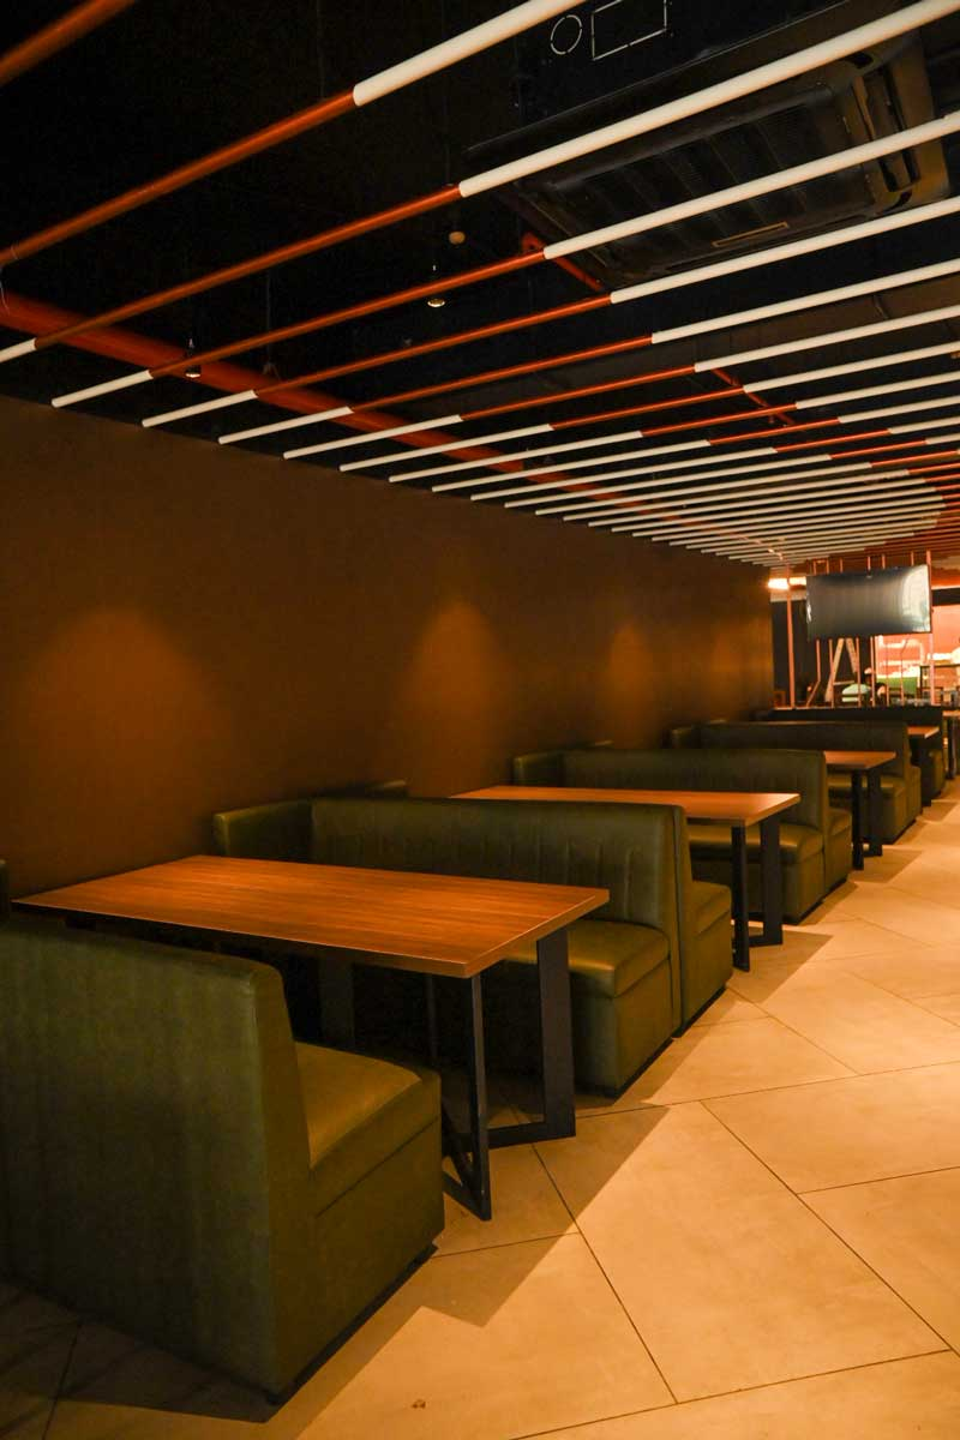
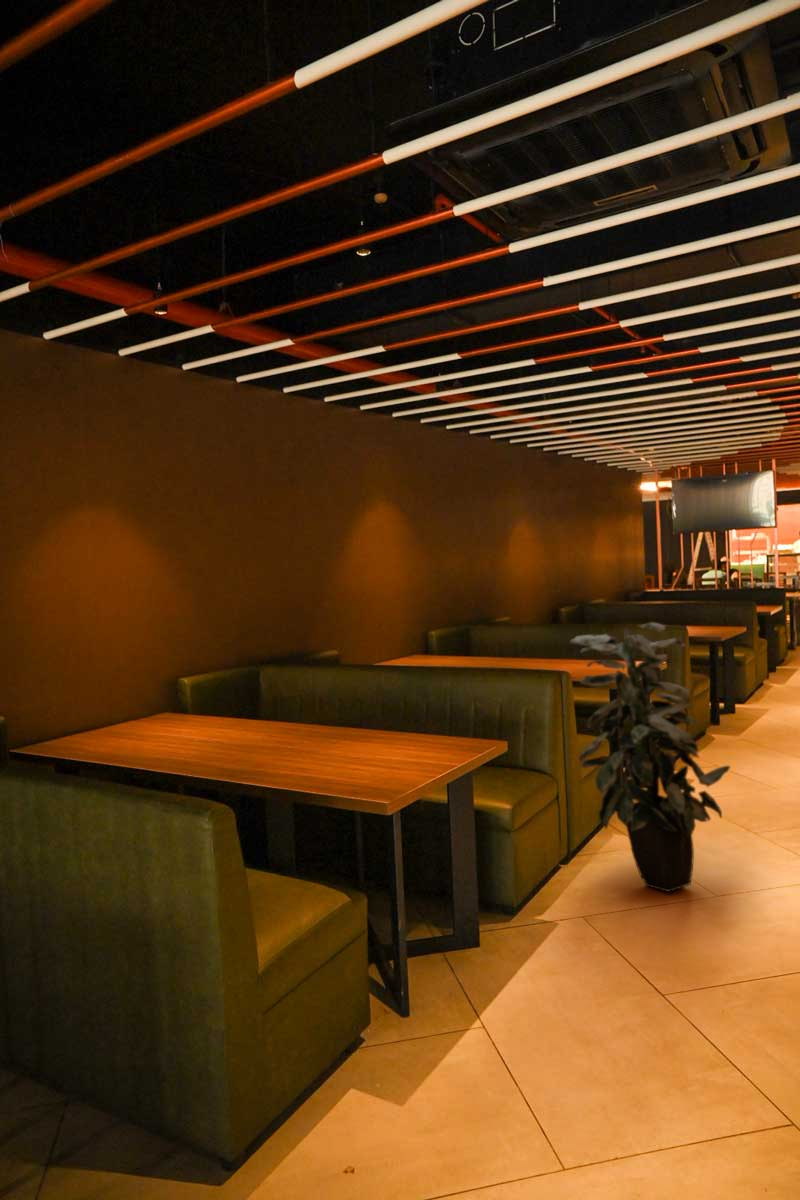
+ indoor plant (646, 754)
